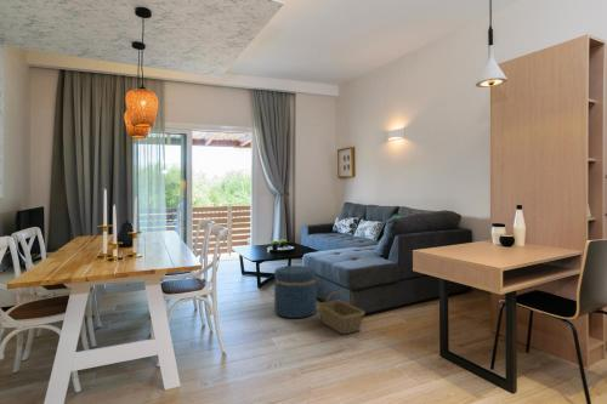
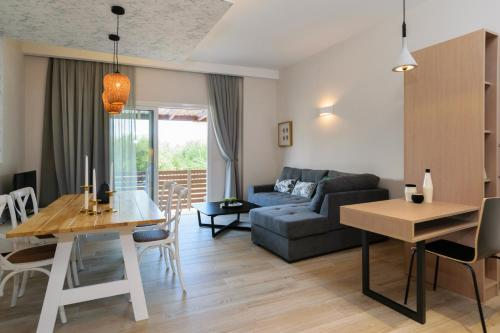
- ottoman (295, 289)
- basket (340, 308)
